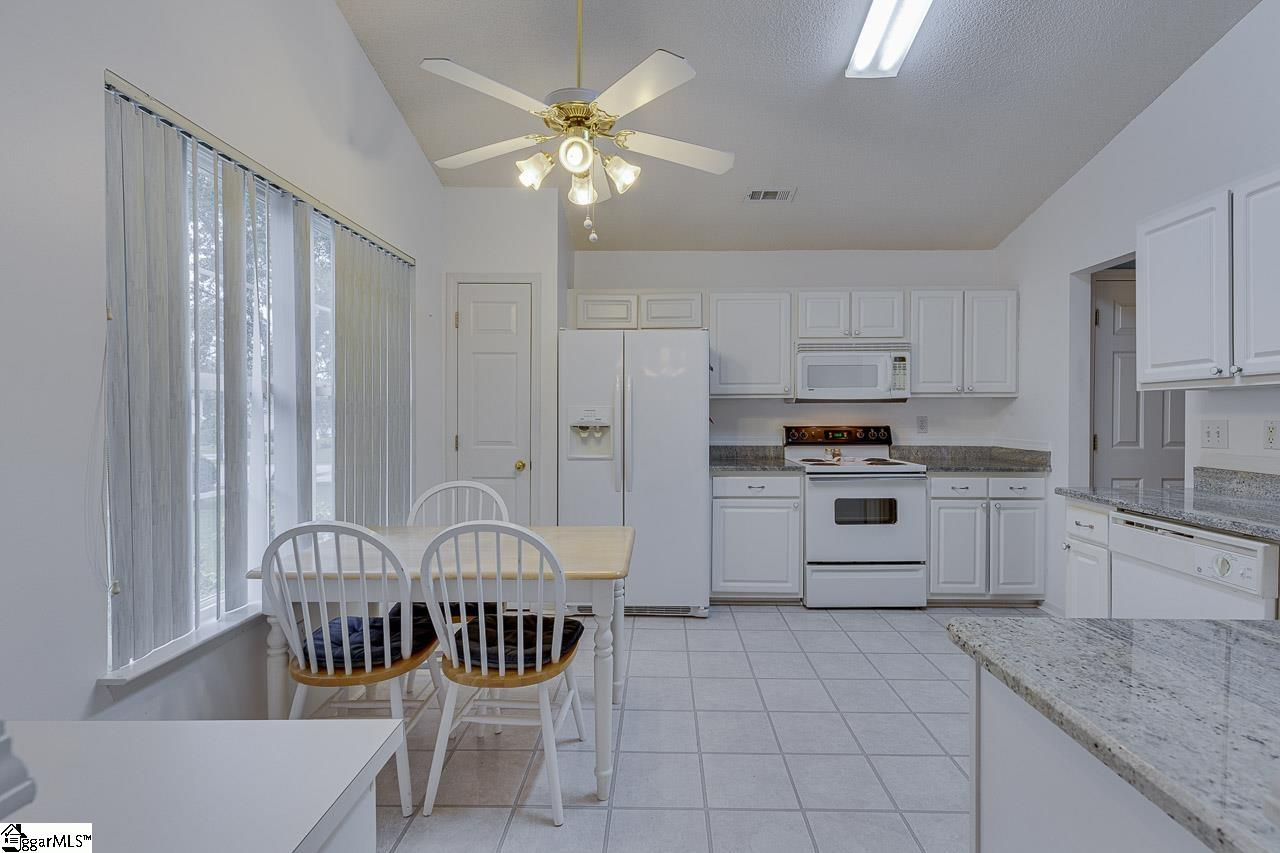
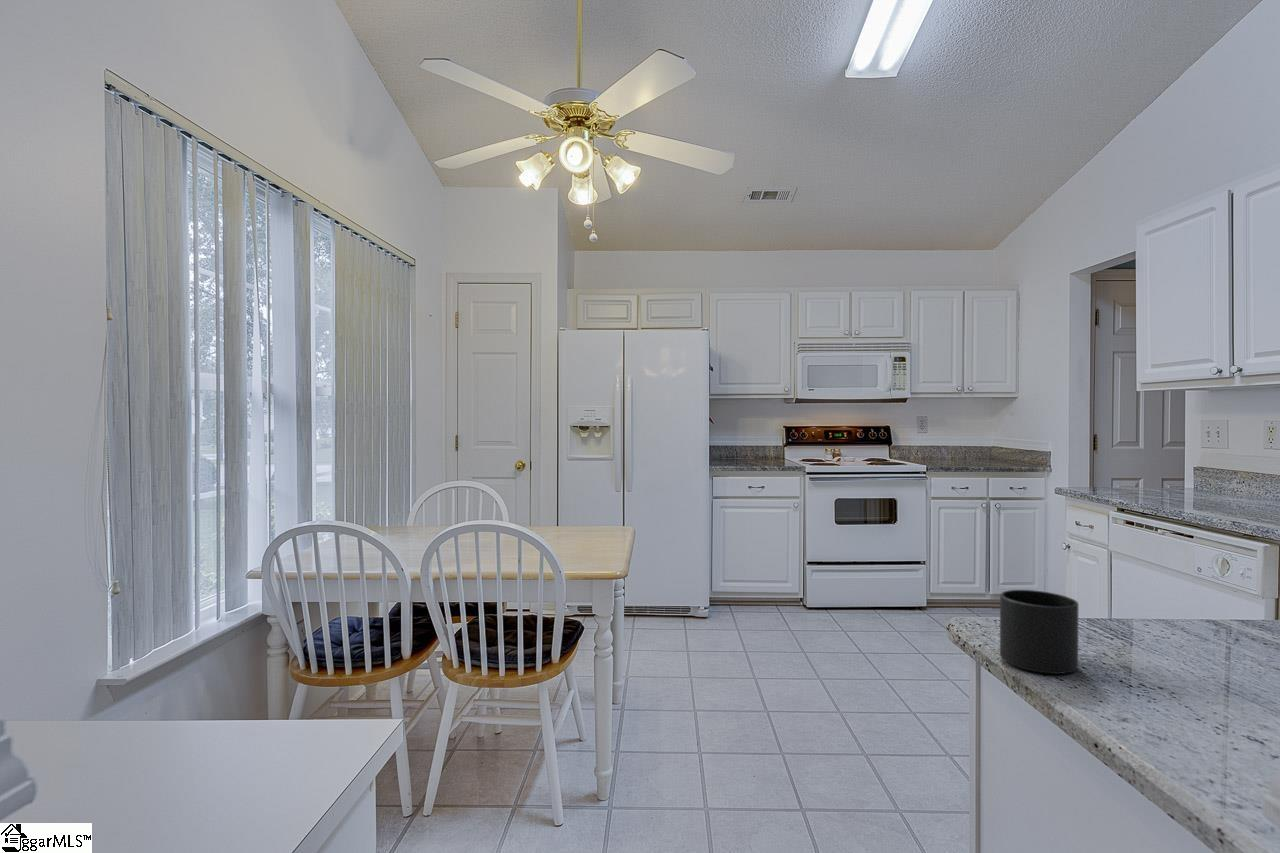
+ mug (1039, 628)
